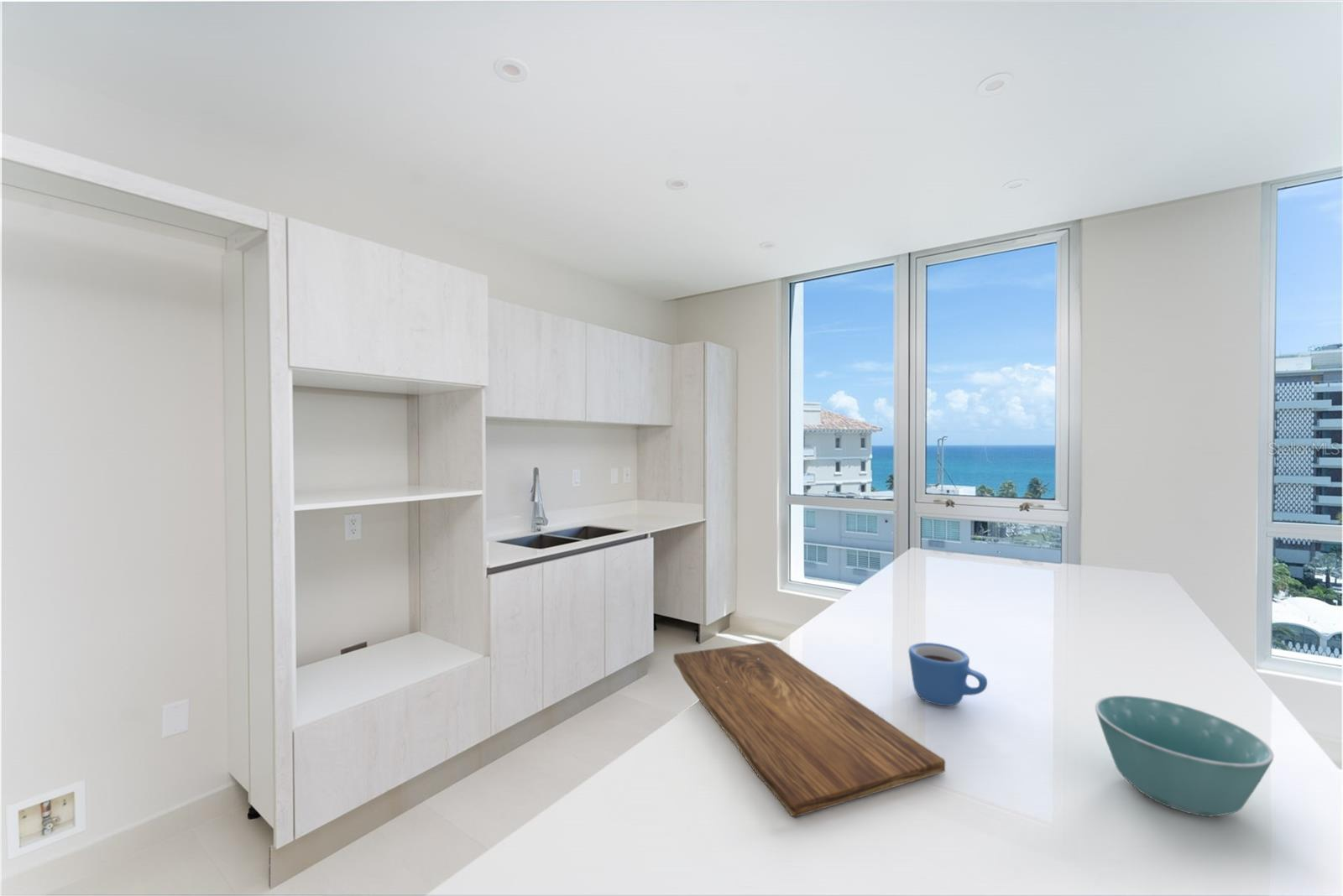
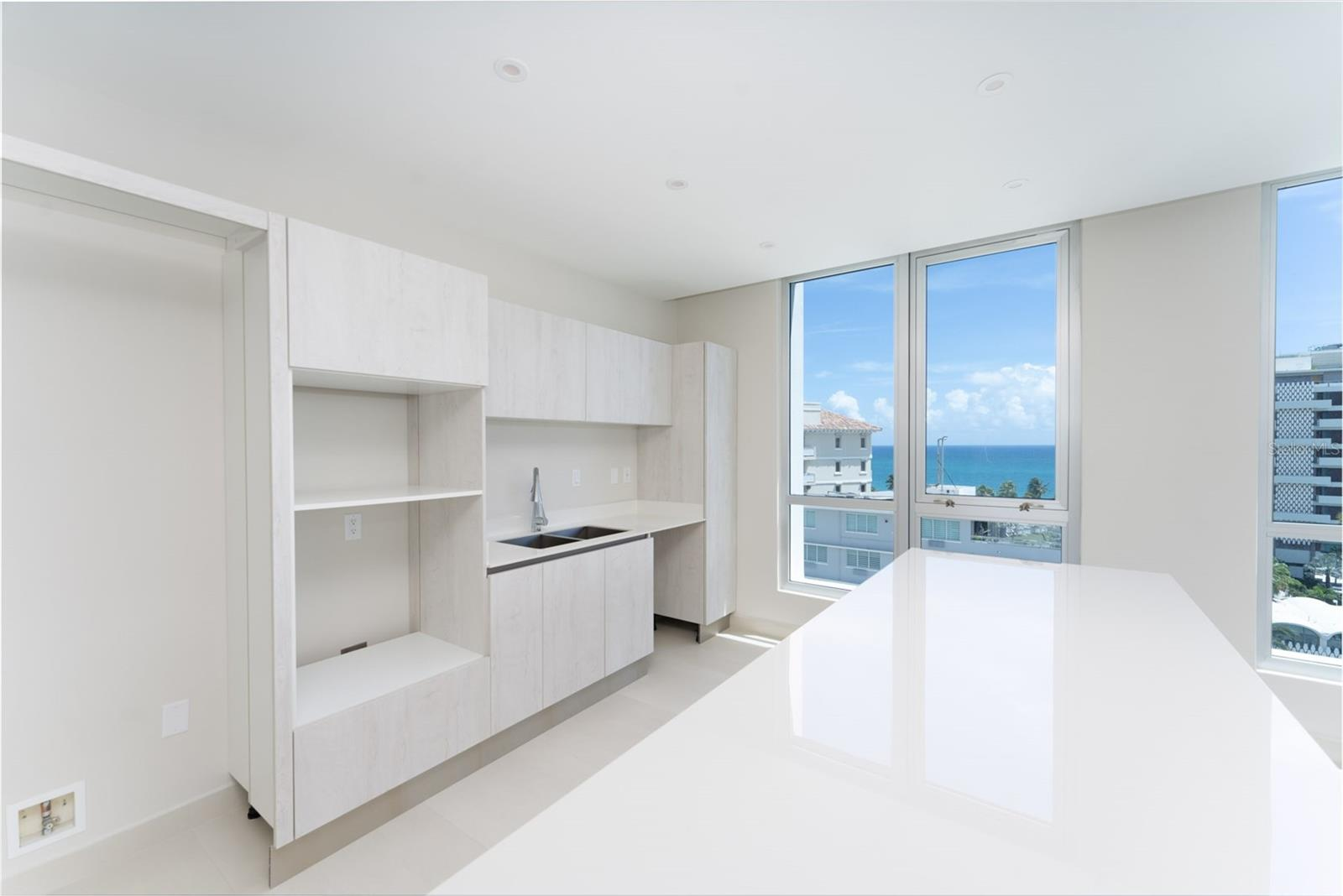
- cutting board (778, 702)
- mug (947, 679)
- bowl (1177, 758)
